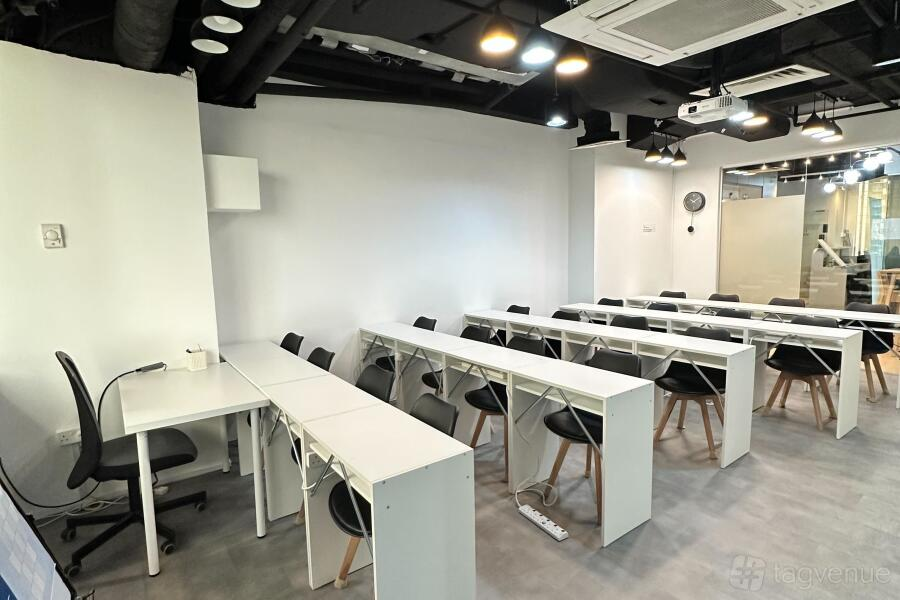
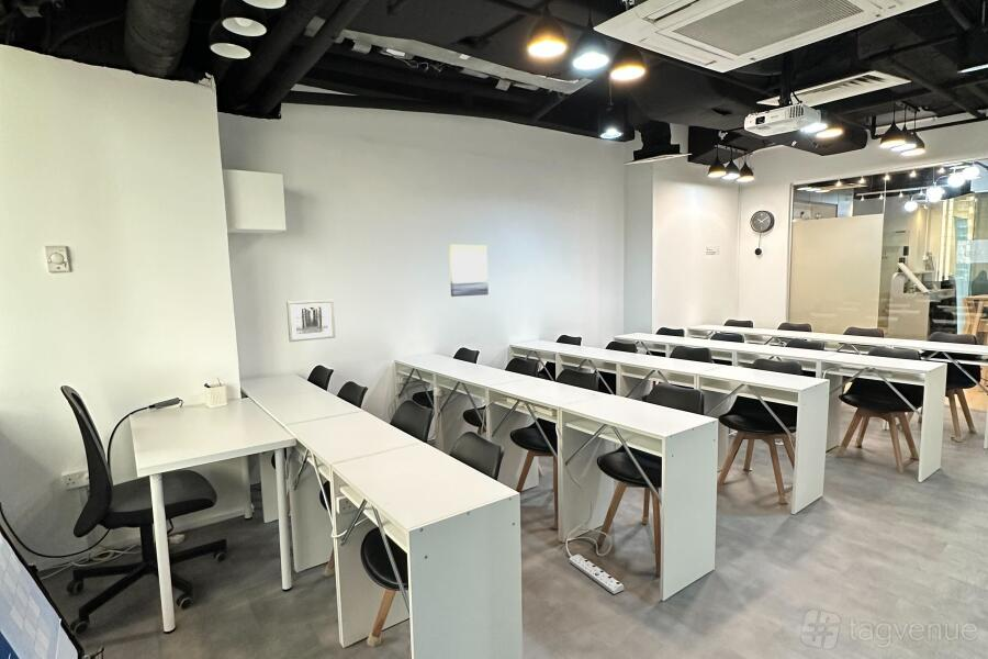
+ wall art (469, 270)
+ wall art (312, 320)
